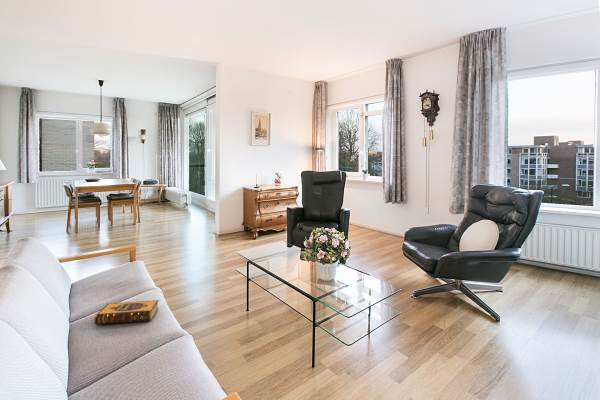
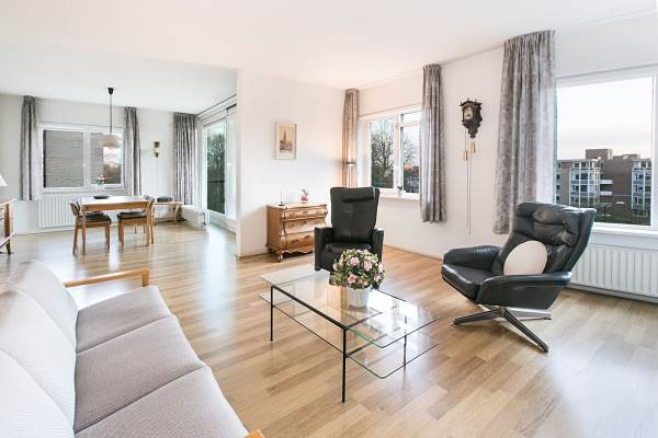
- hardback book (128, 312)
